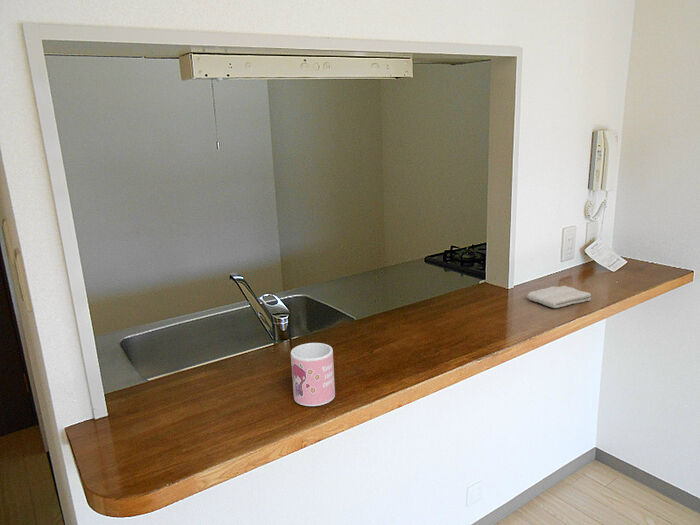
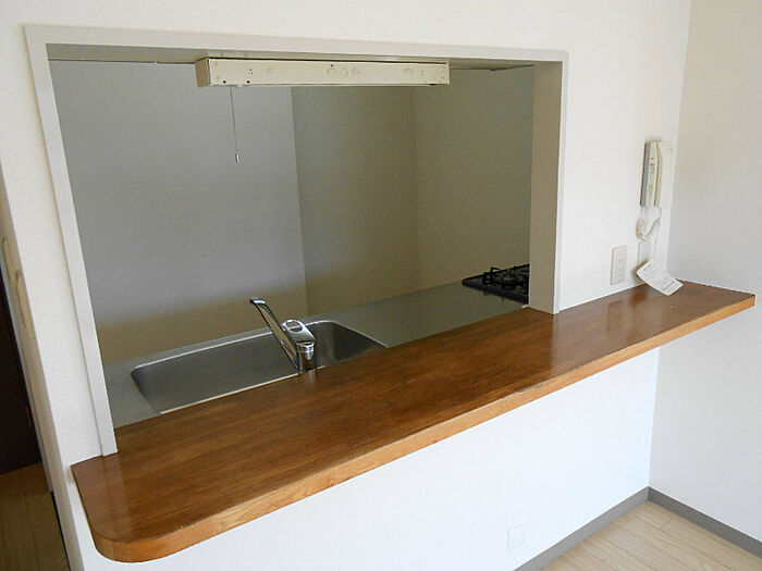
- mug (315, 370)
- washcloth (559, 296)
